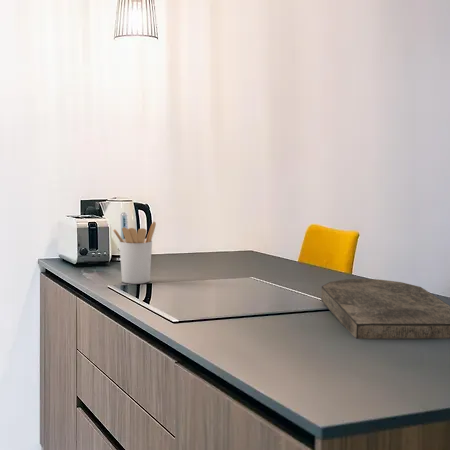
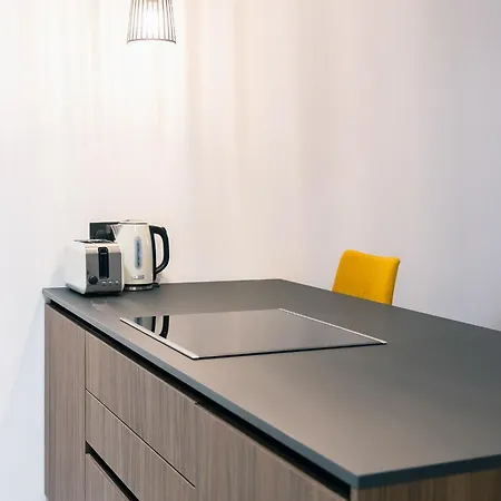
- utensil holder (135, 252)
- cutting board (385, 305)
